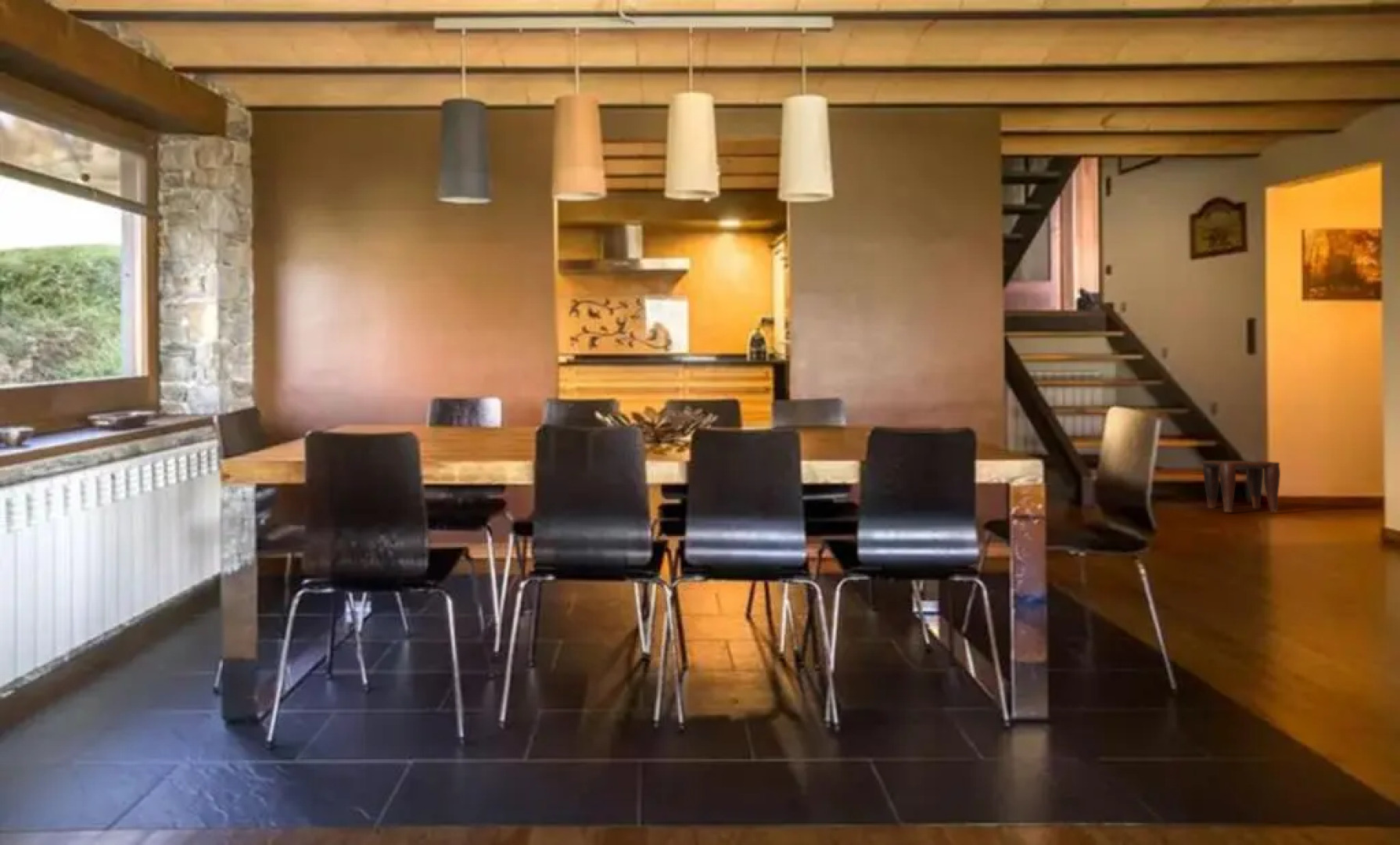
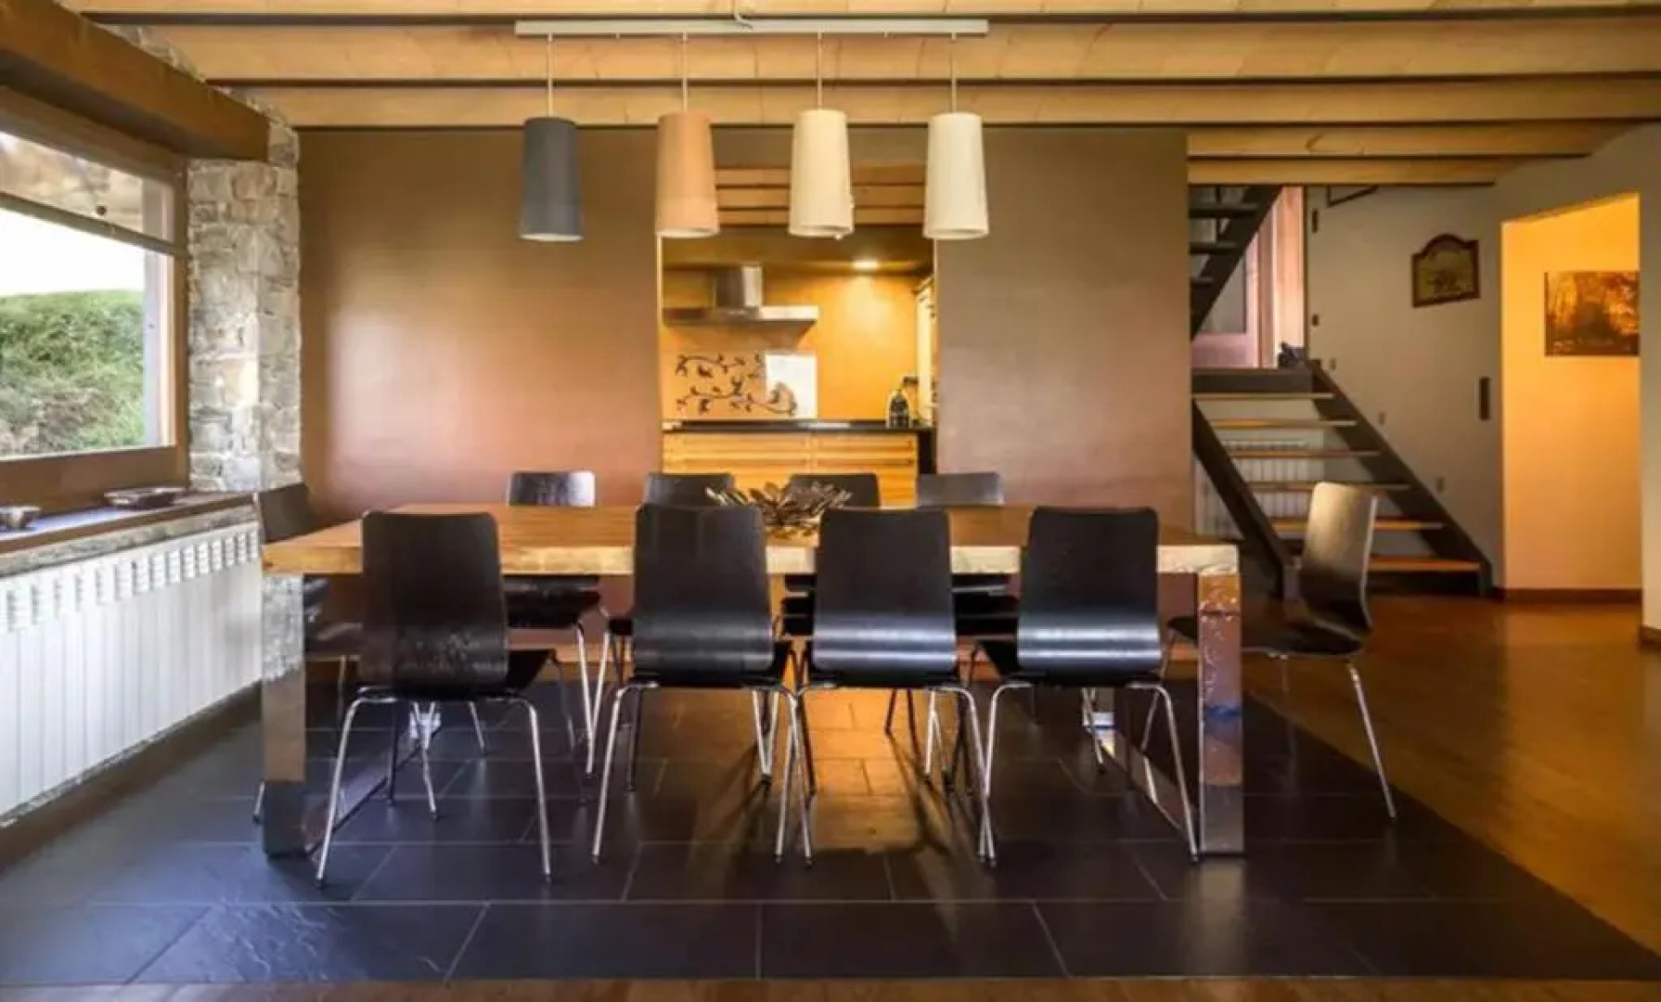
- stool (1235, 484)
